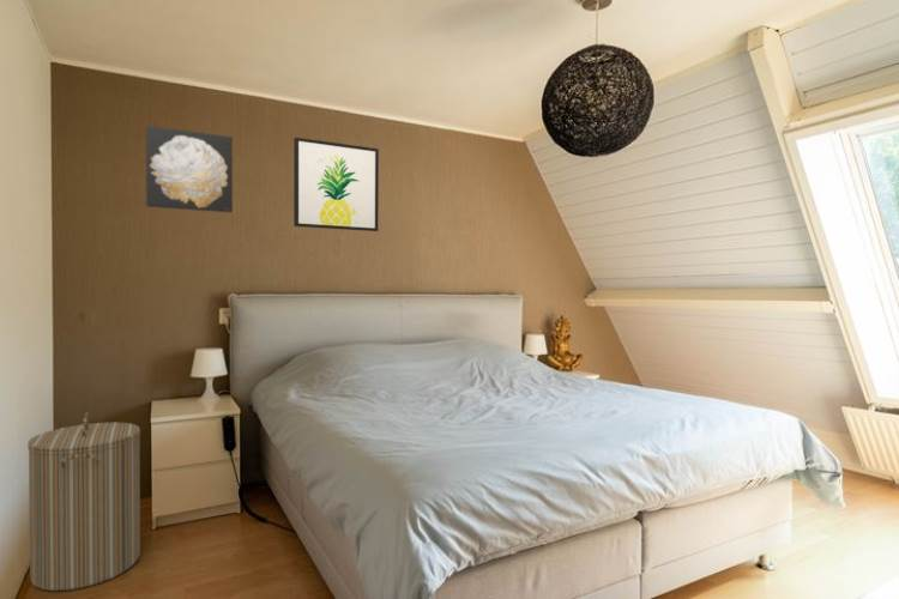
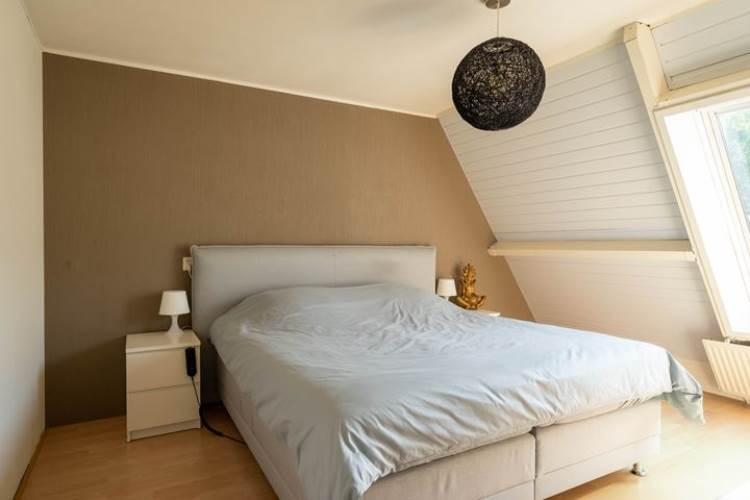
- laundry hamper (86, 489)
- wall art (337, 186)
- wall art (189, 170)
